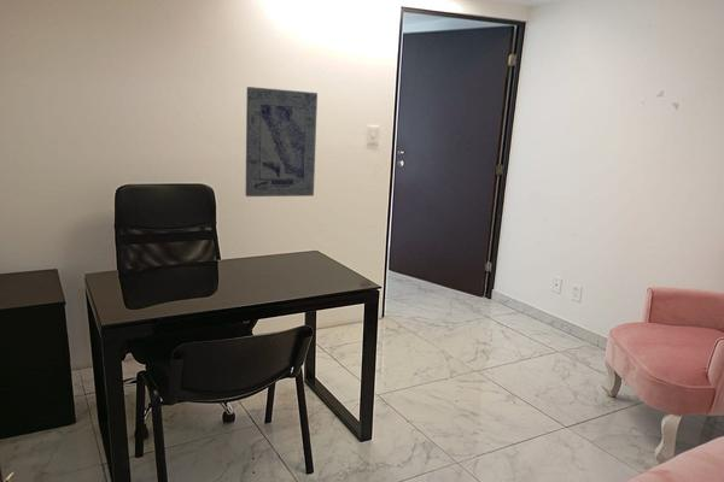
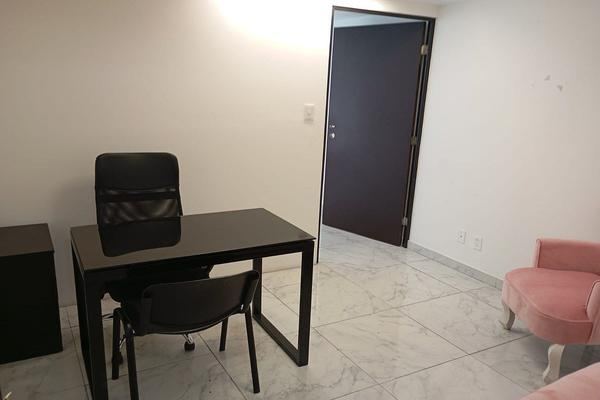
- wall art (281, 143)
